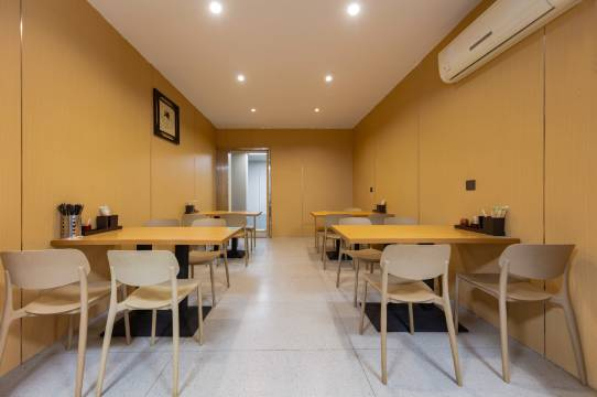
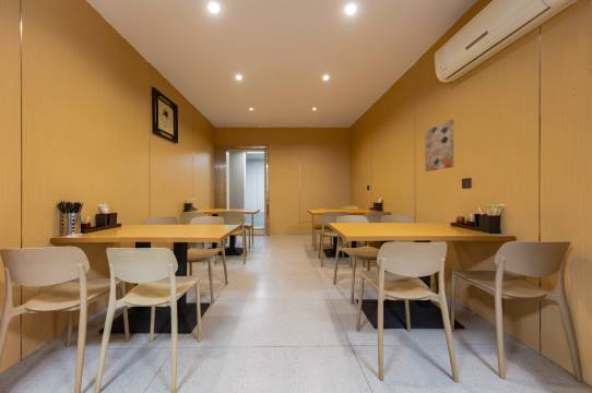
+ wall art (438, 147)
